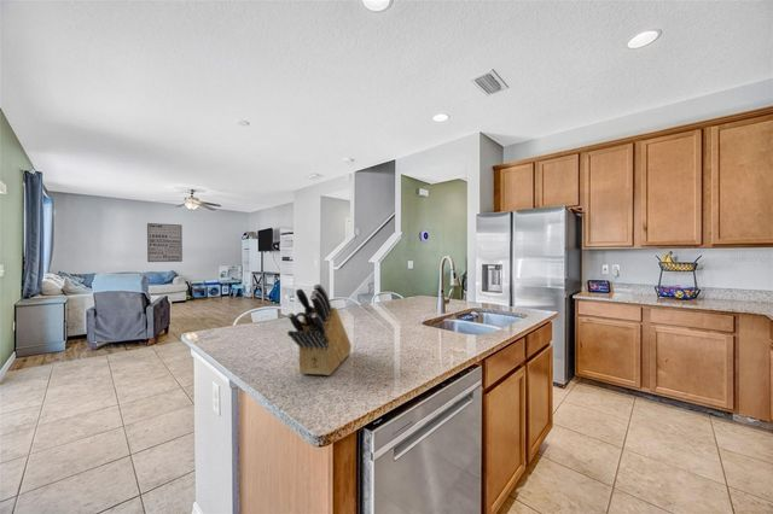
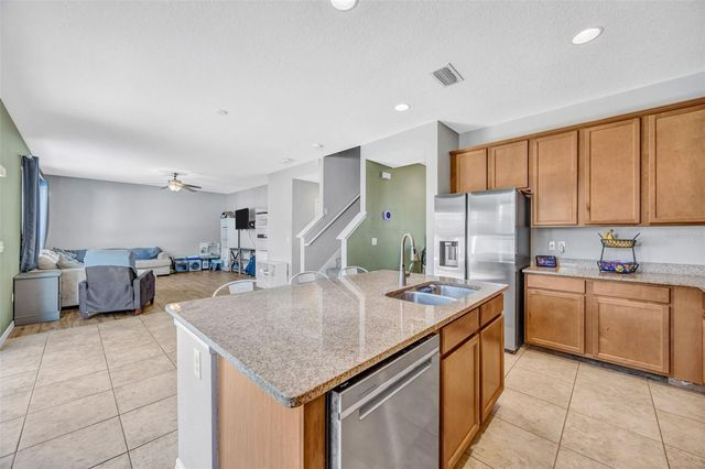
- knife block (322, 323)
- wall art (164, 243)
